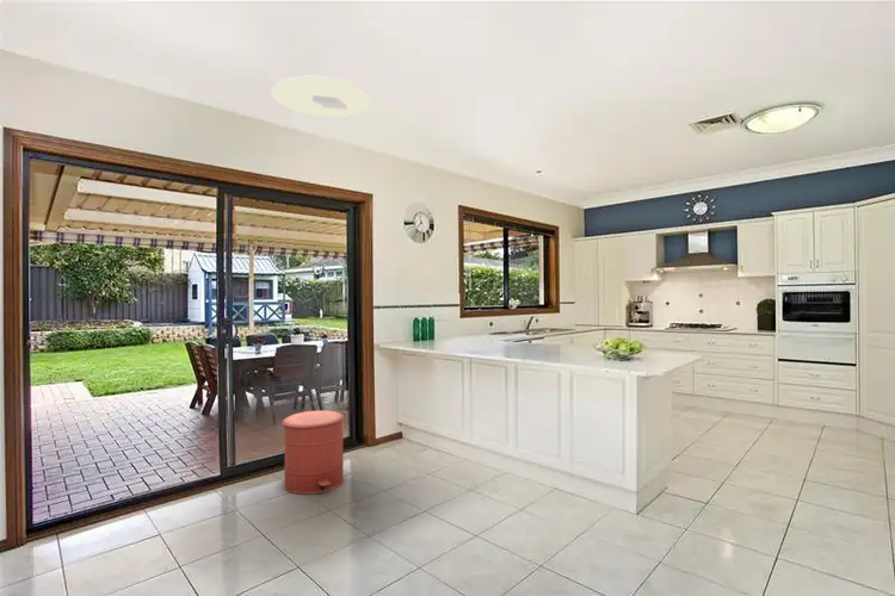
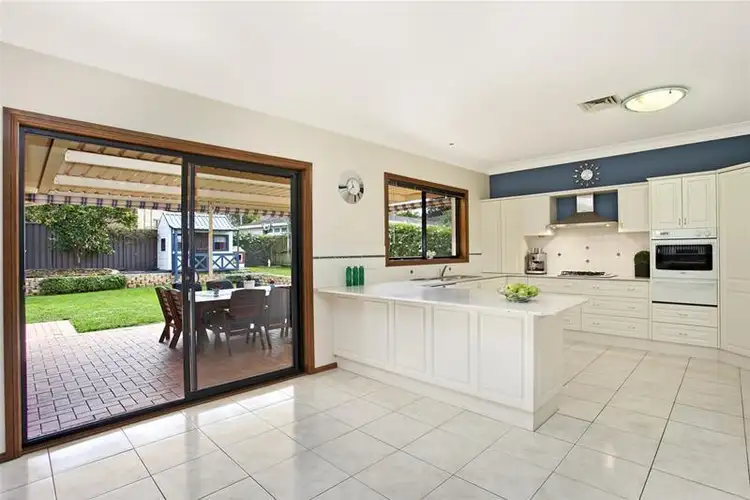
- ceiling light (322, 94)
- trash can (314, 449)
